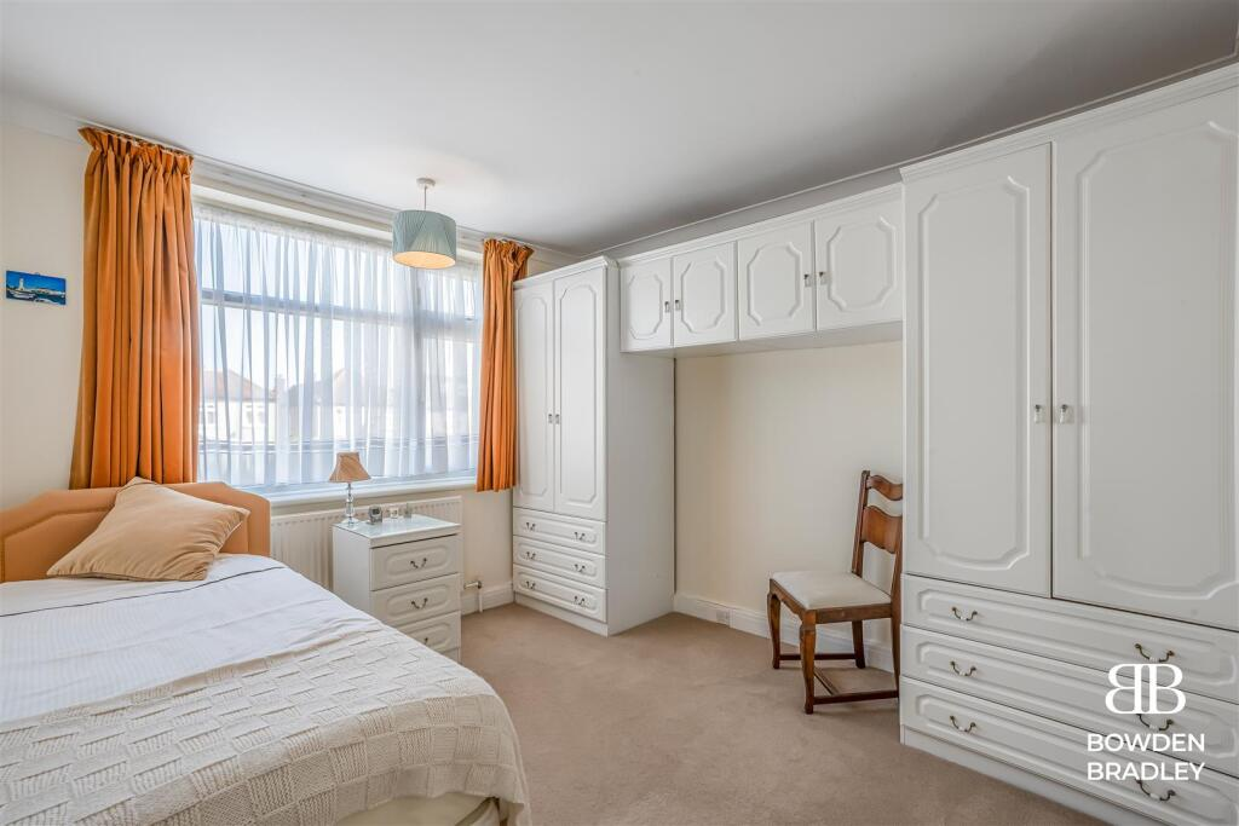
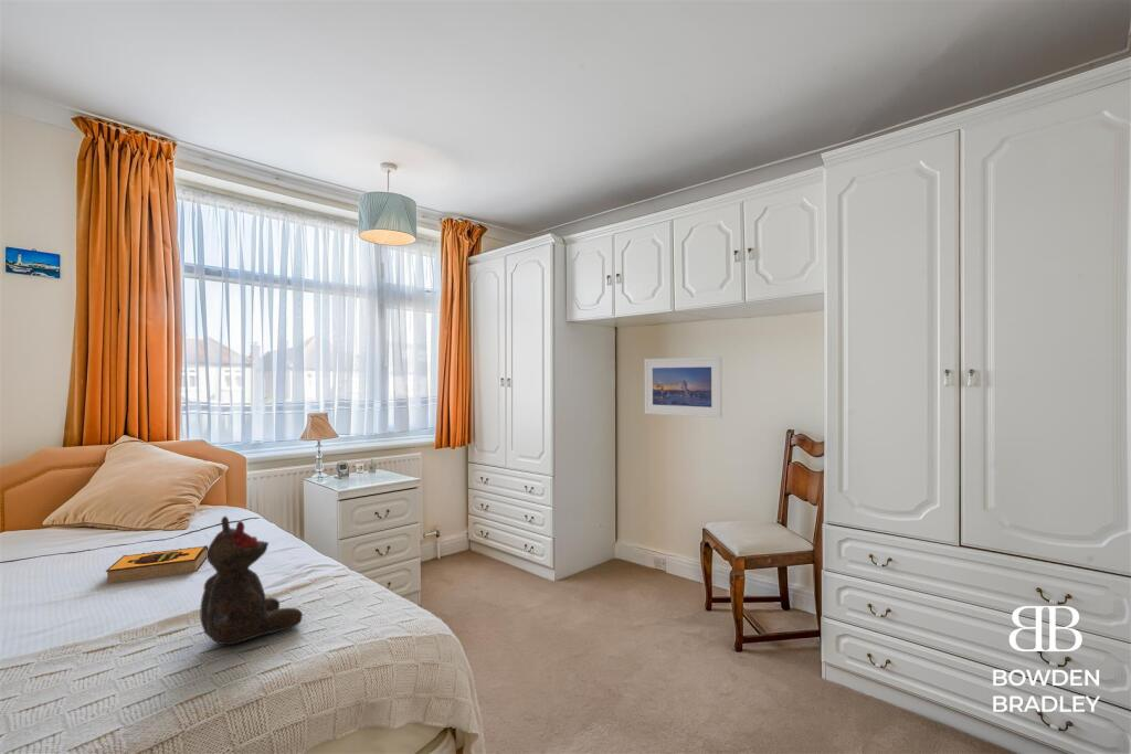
+ hardback book (160, 562)
+ teddy bear (251, 573)
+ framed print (680, 386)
